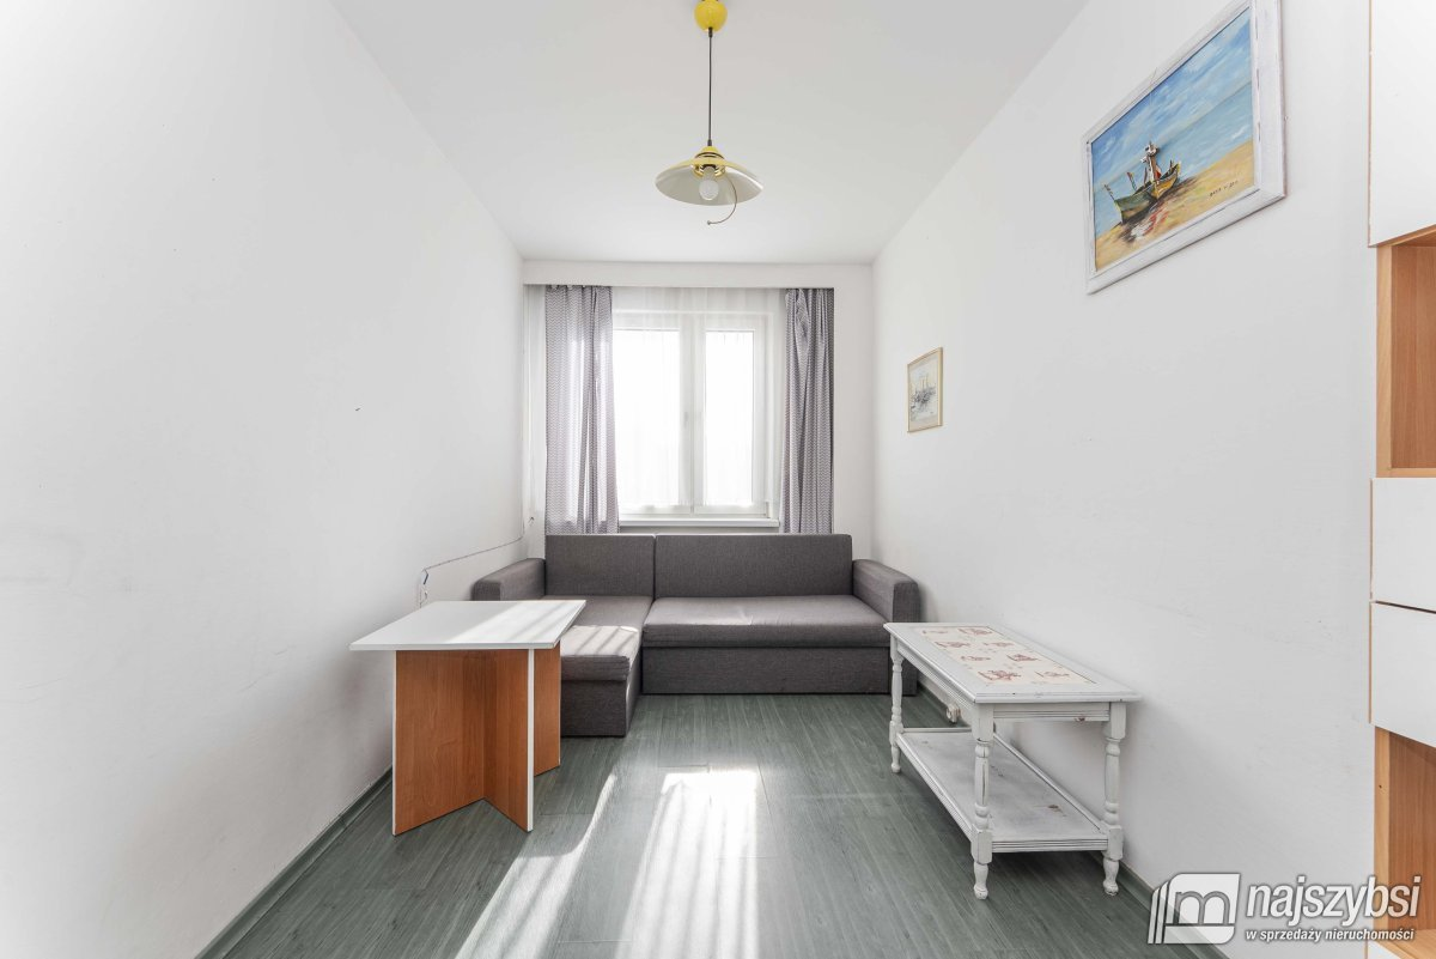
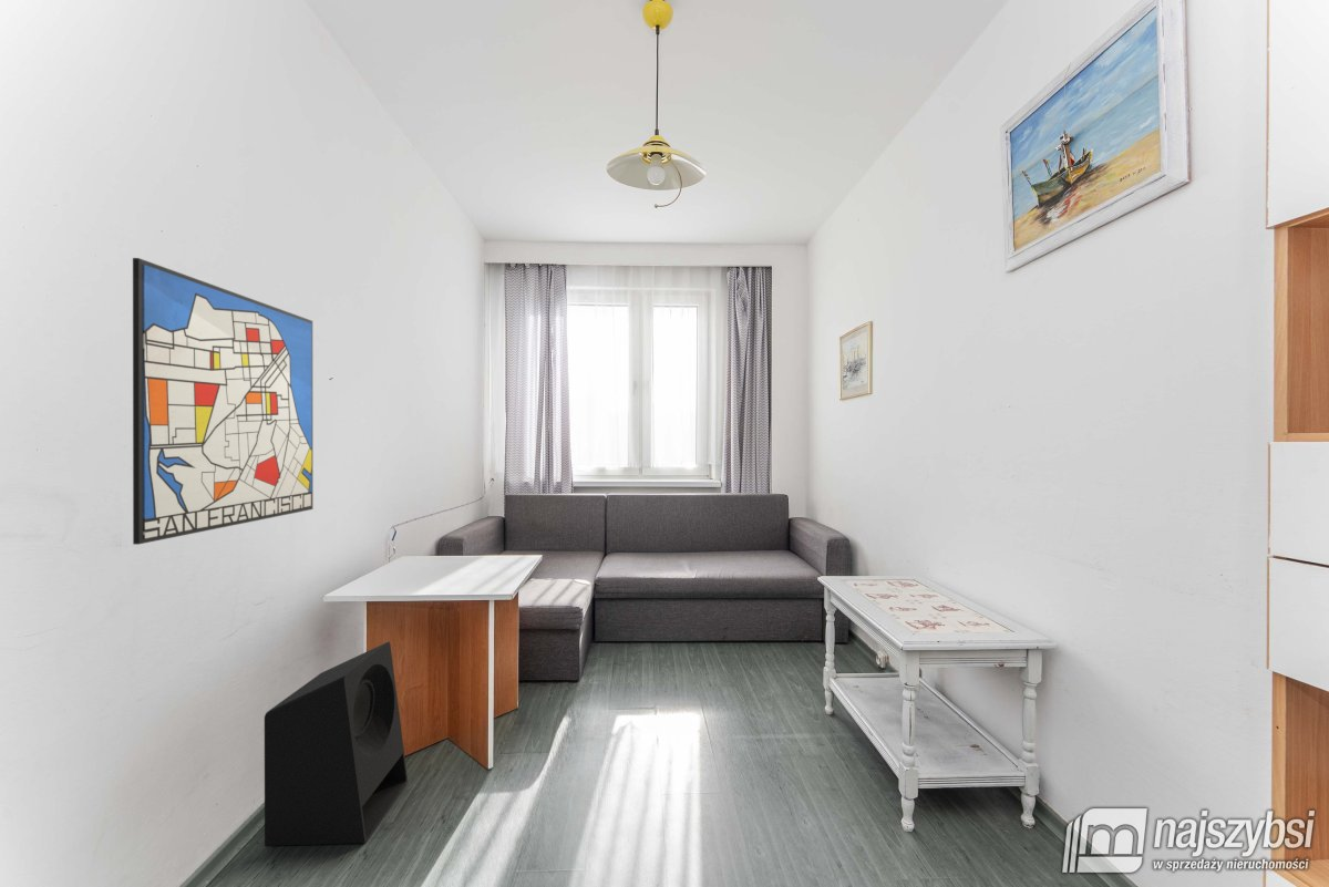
+ wall art (241, 409)
+ speaker (342, 734)
